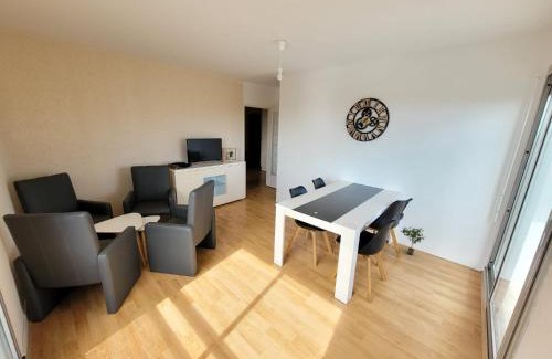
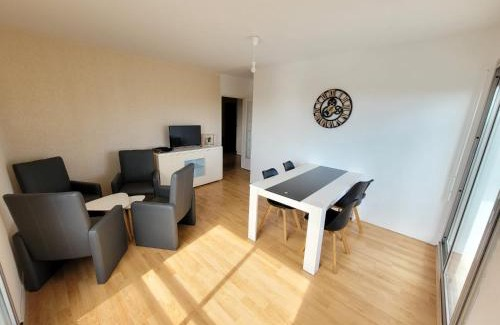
- potted plant (412, 241)
